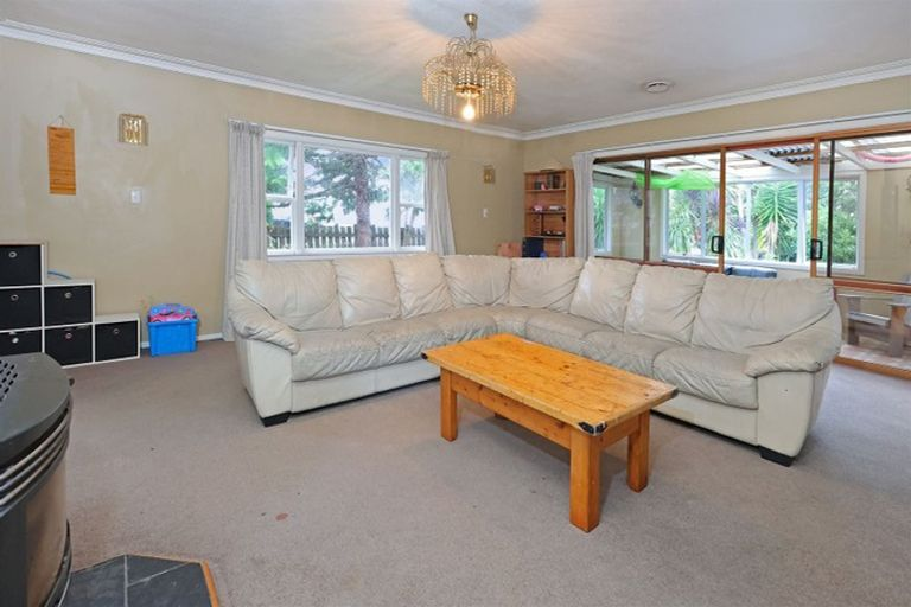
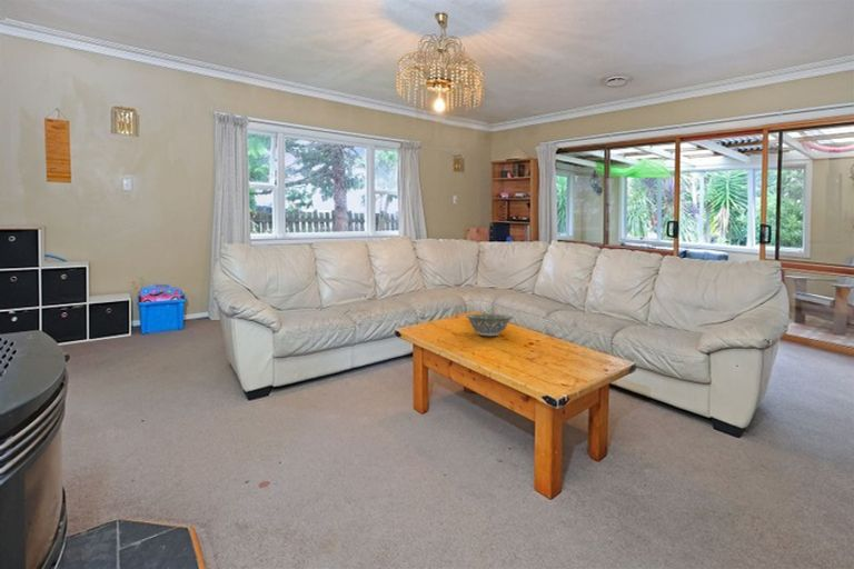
+ decorative bowl (488, 325)
